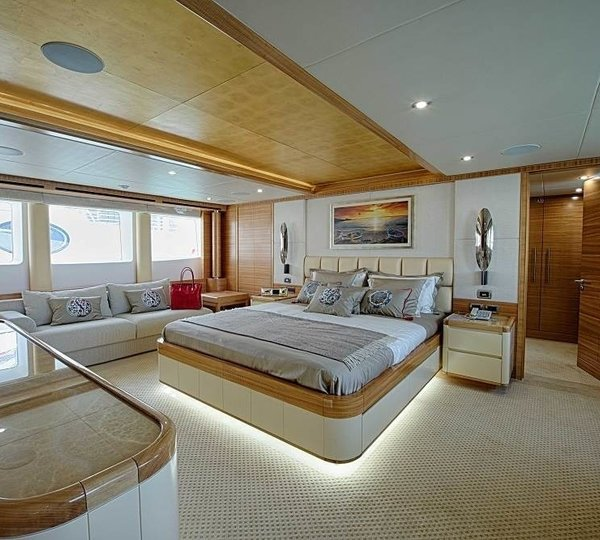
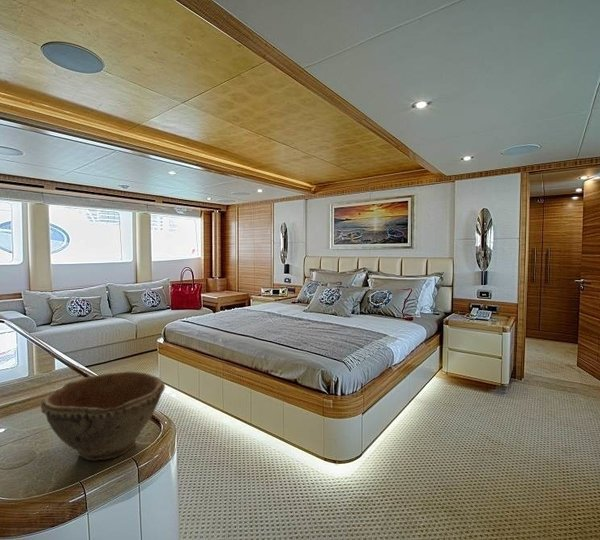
+ bowl (107, 415)
